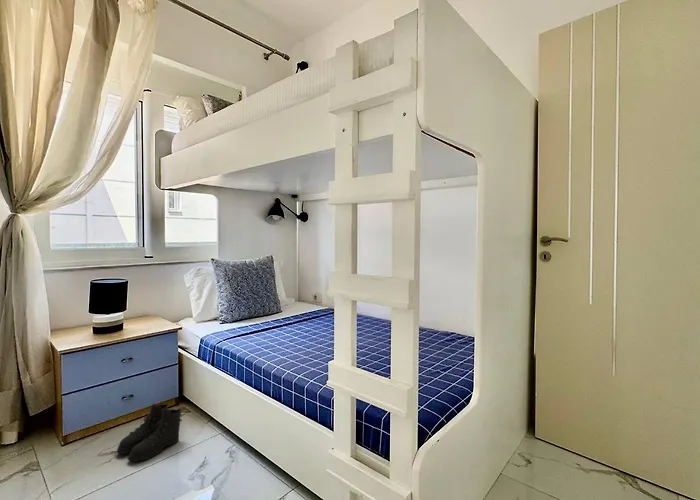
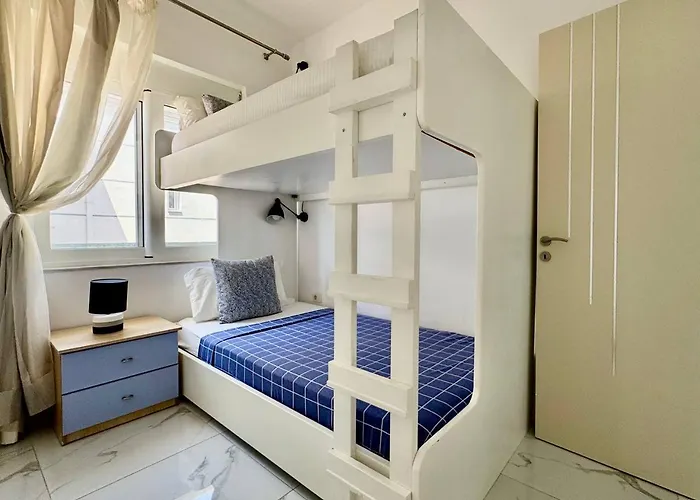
- boots (150, 428)
